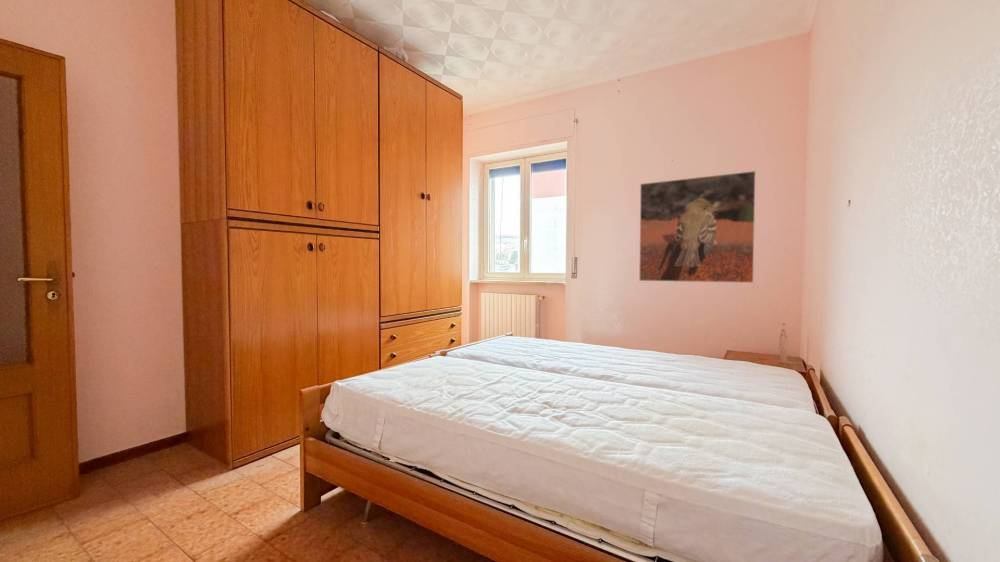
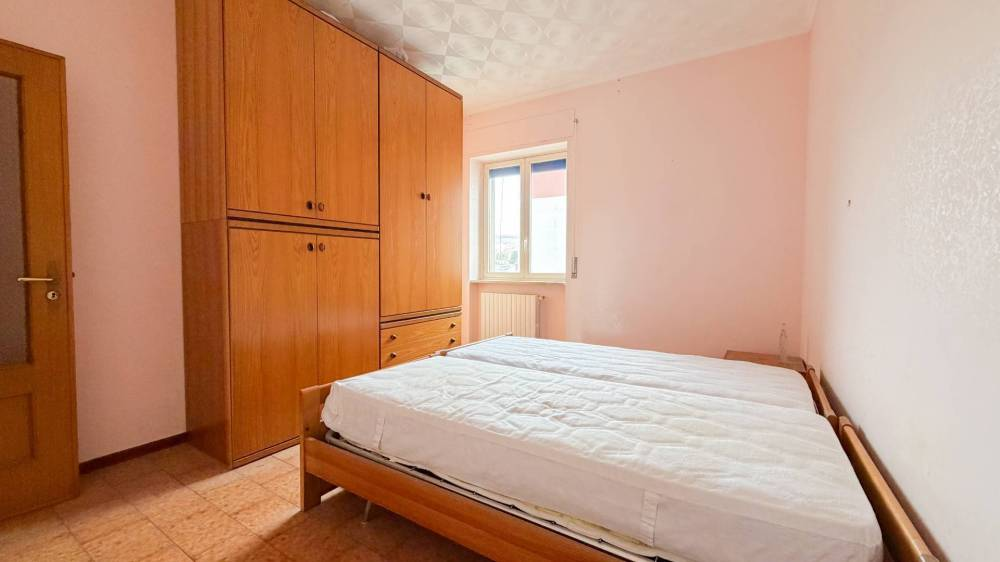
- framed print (693, 230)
